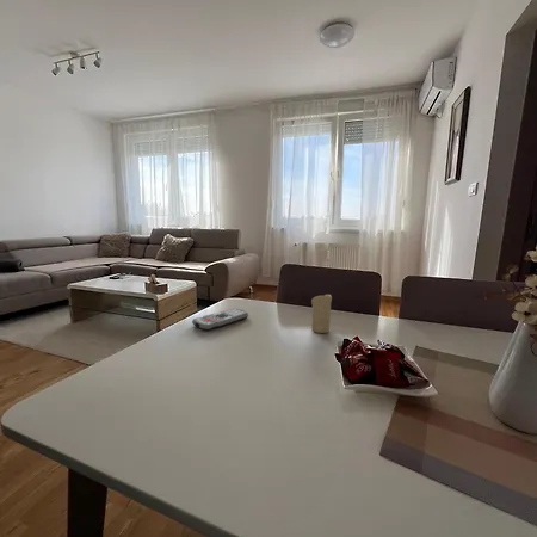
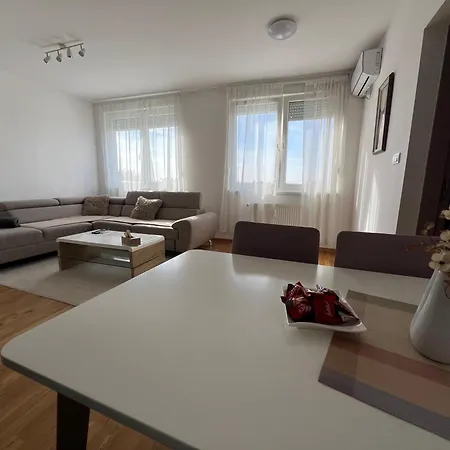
- remote control (222, 319)
- candle (321, 311)
